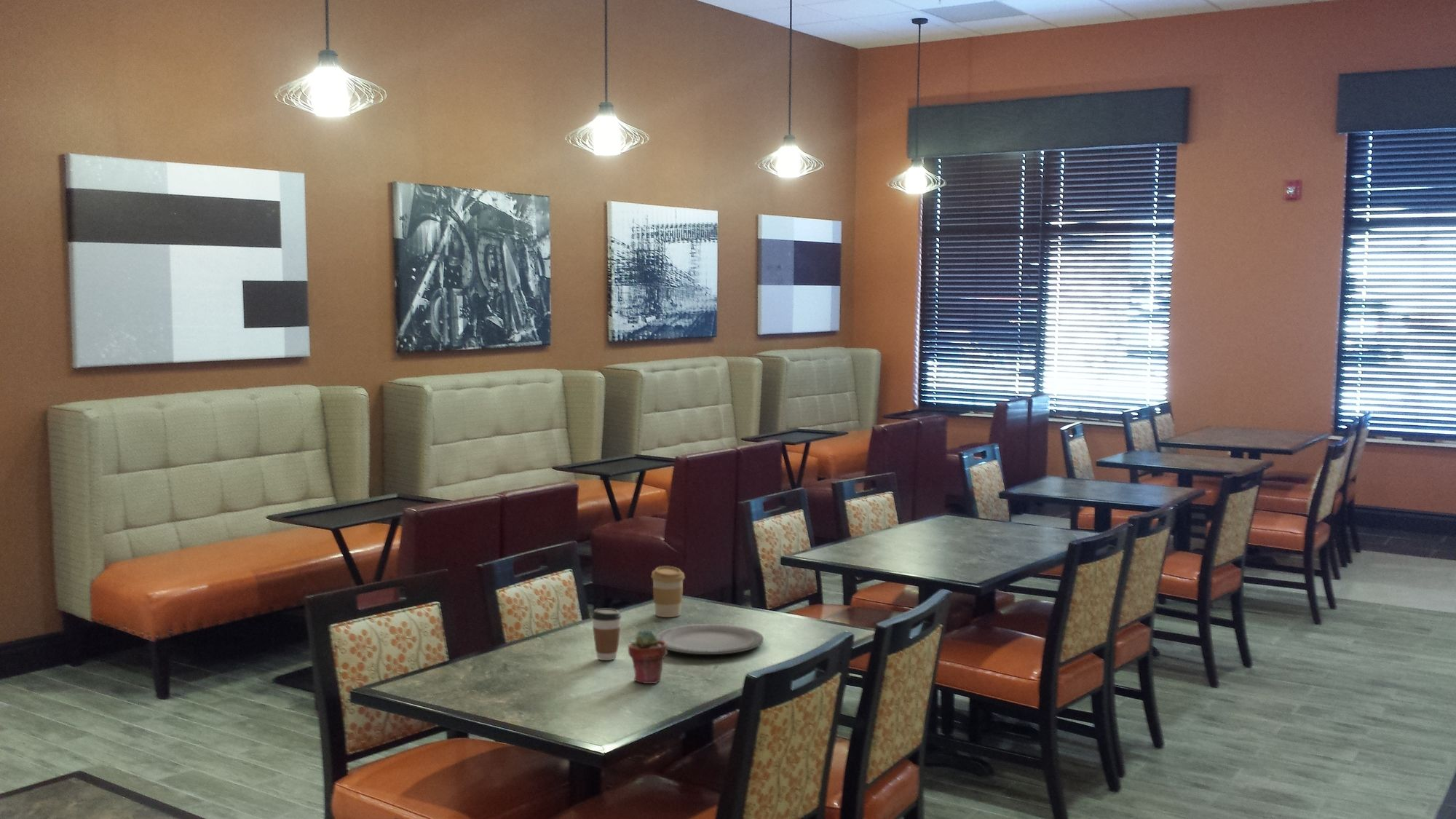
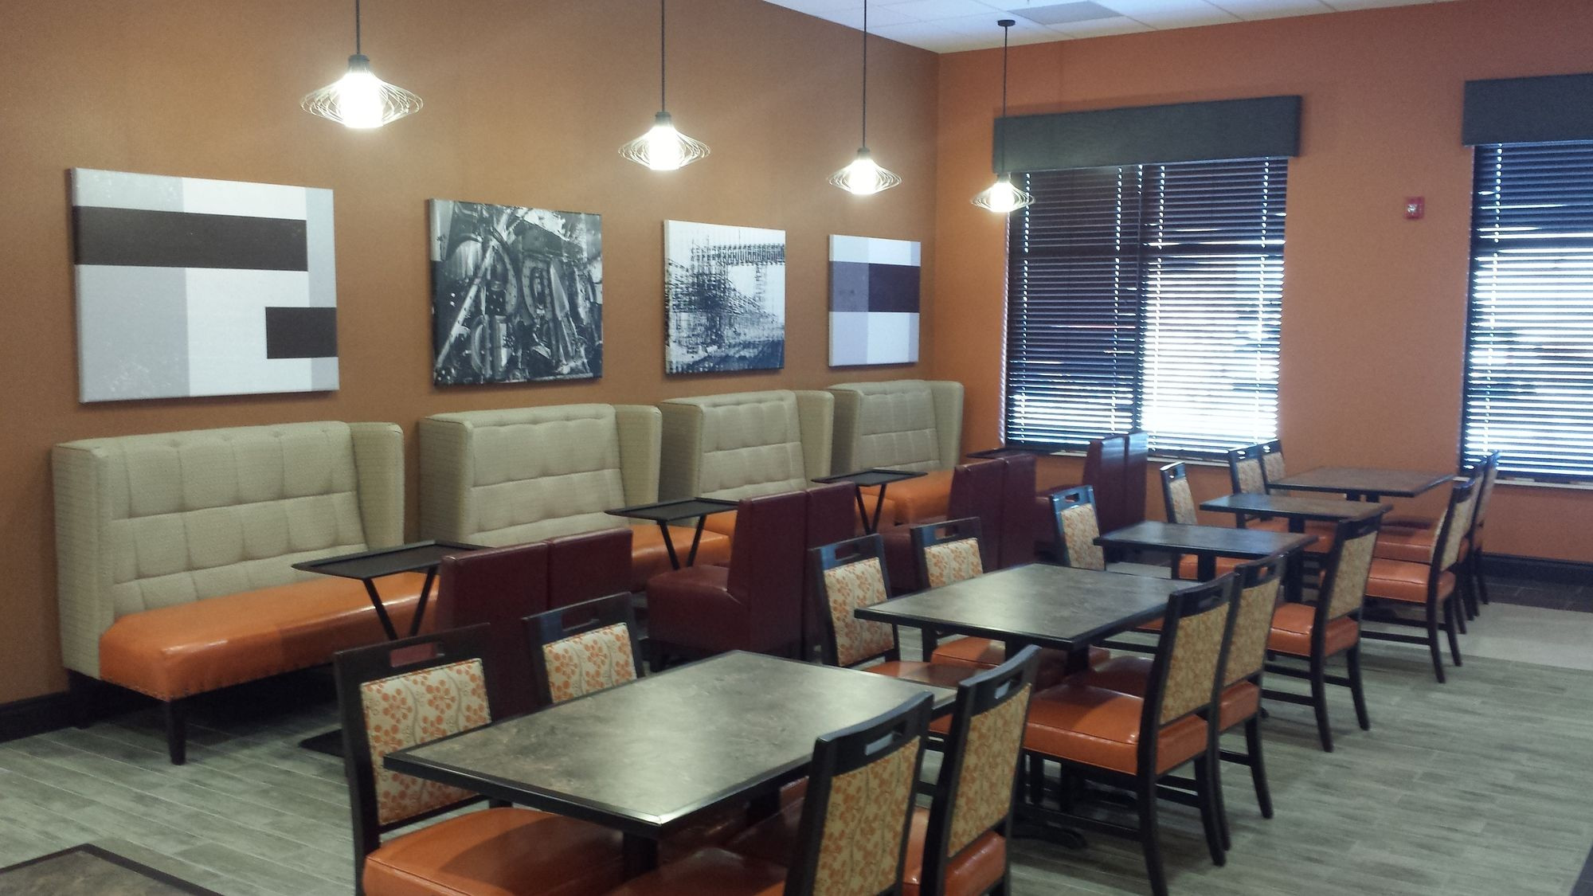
- potted succulent (647, 654)
- coffee cup (668, 591)
- coffee cup (606, 634)
- plate (708, 641)
